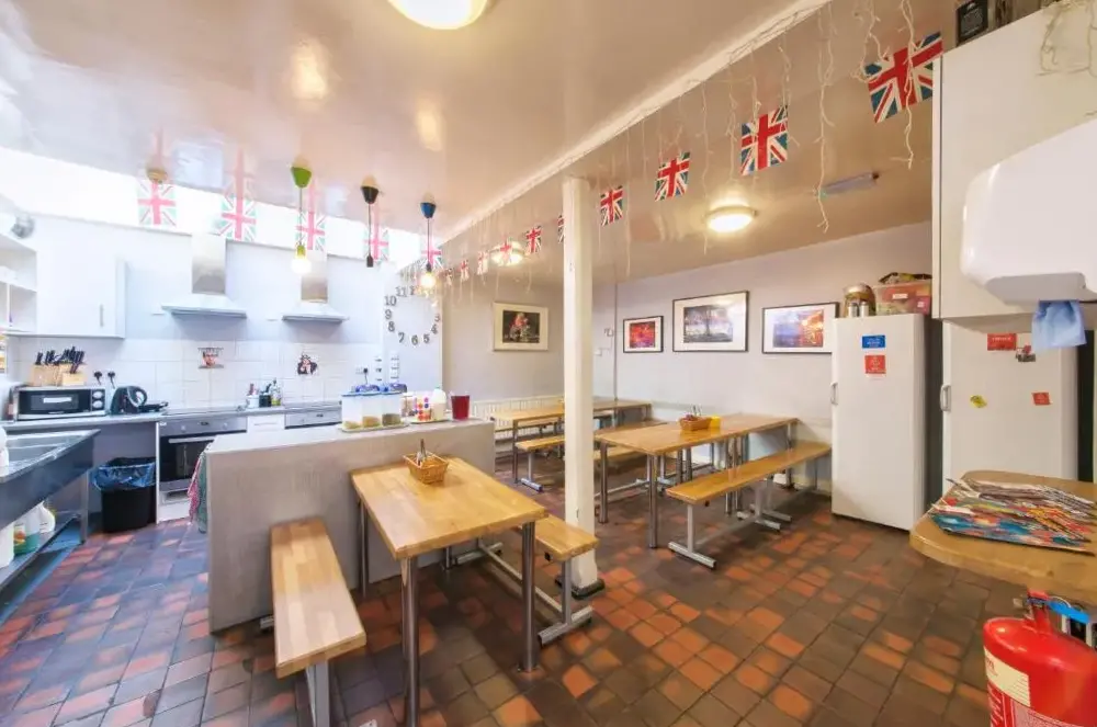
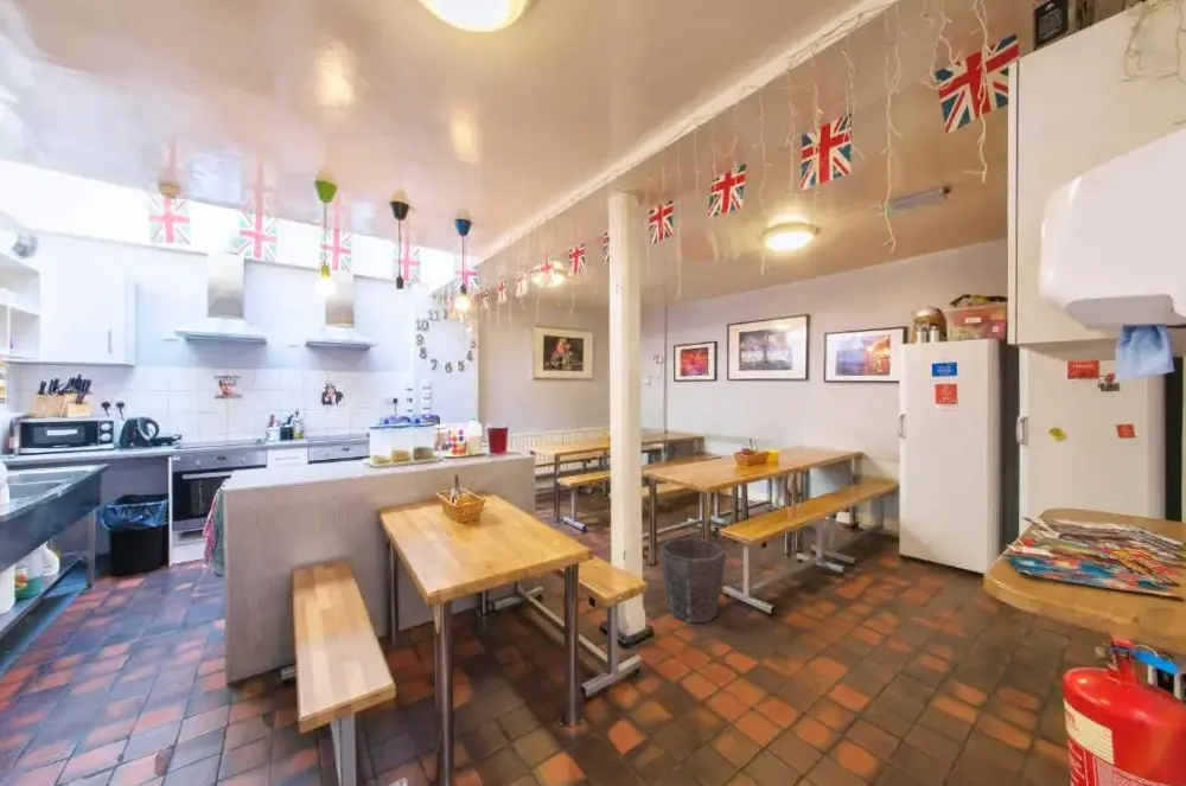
+ waste bin (691, 579)
